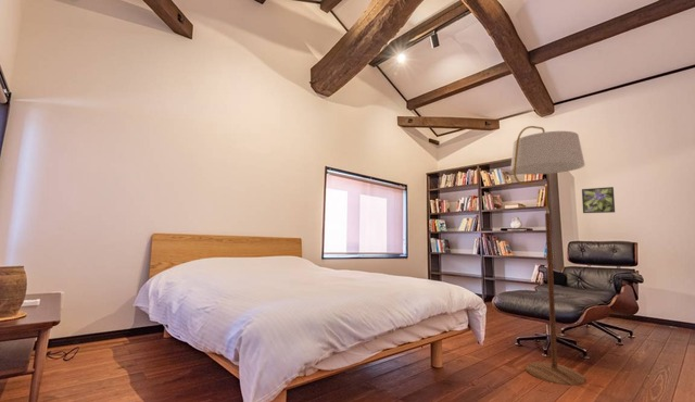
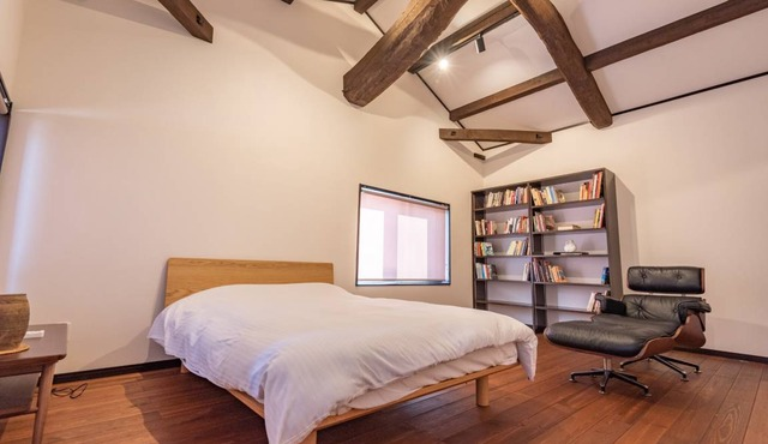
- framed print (597, 200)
- floor lamp (546, 246)
